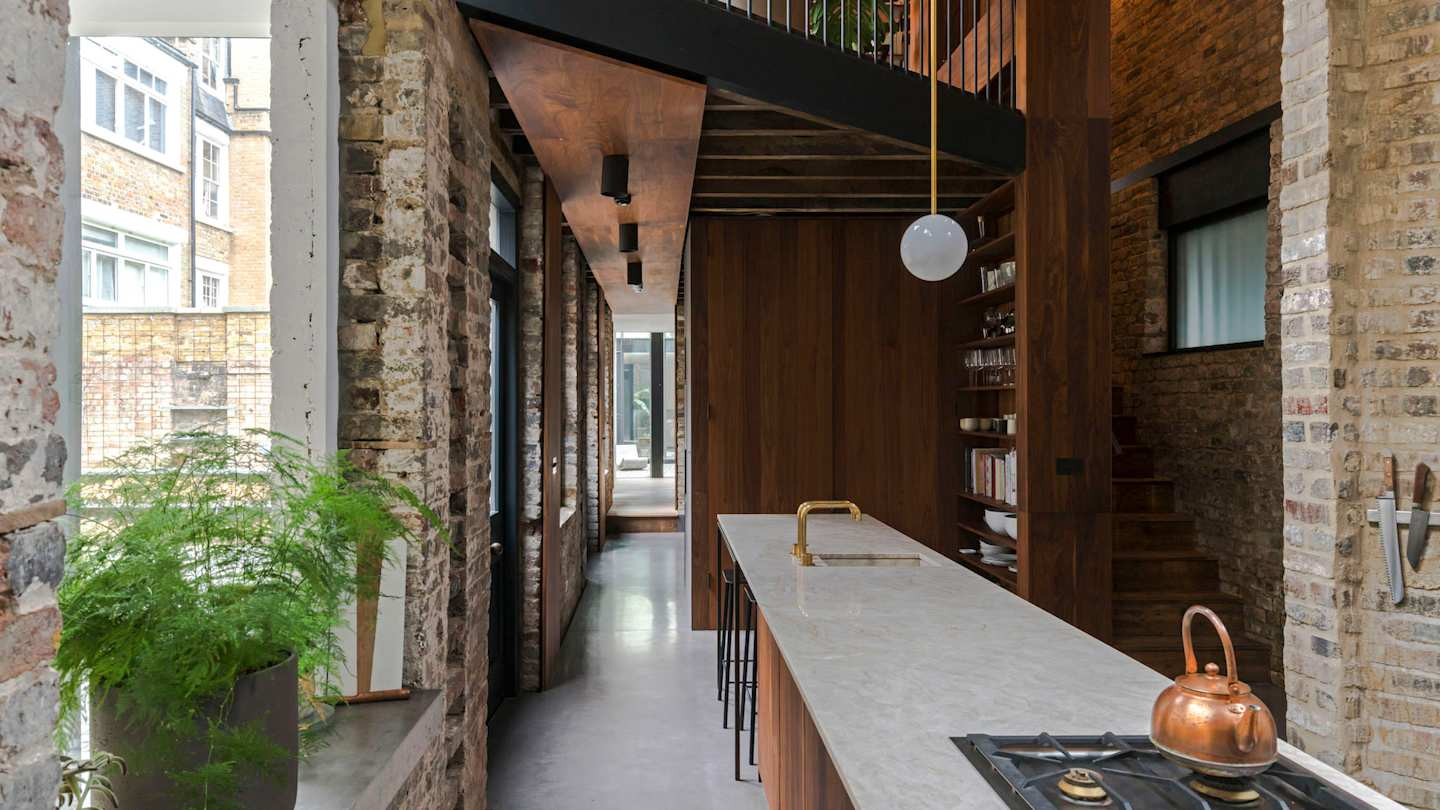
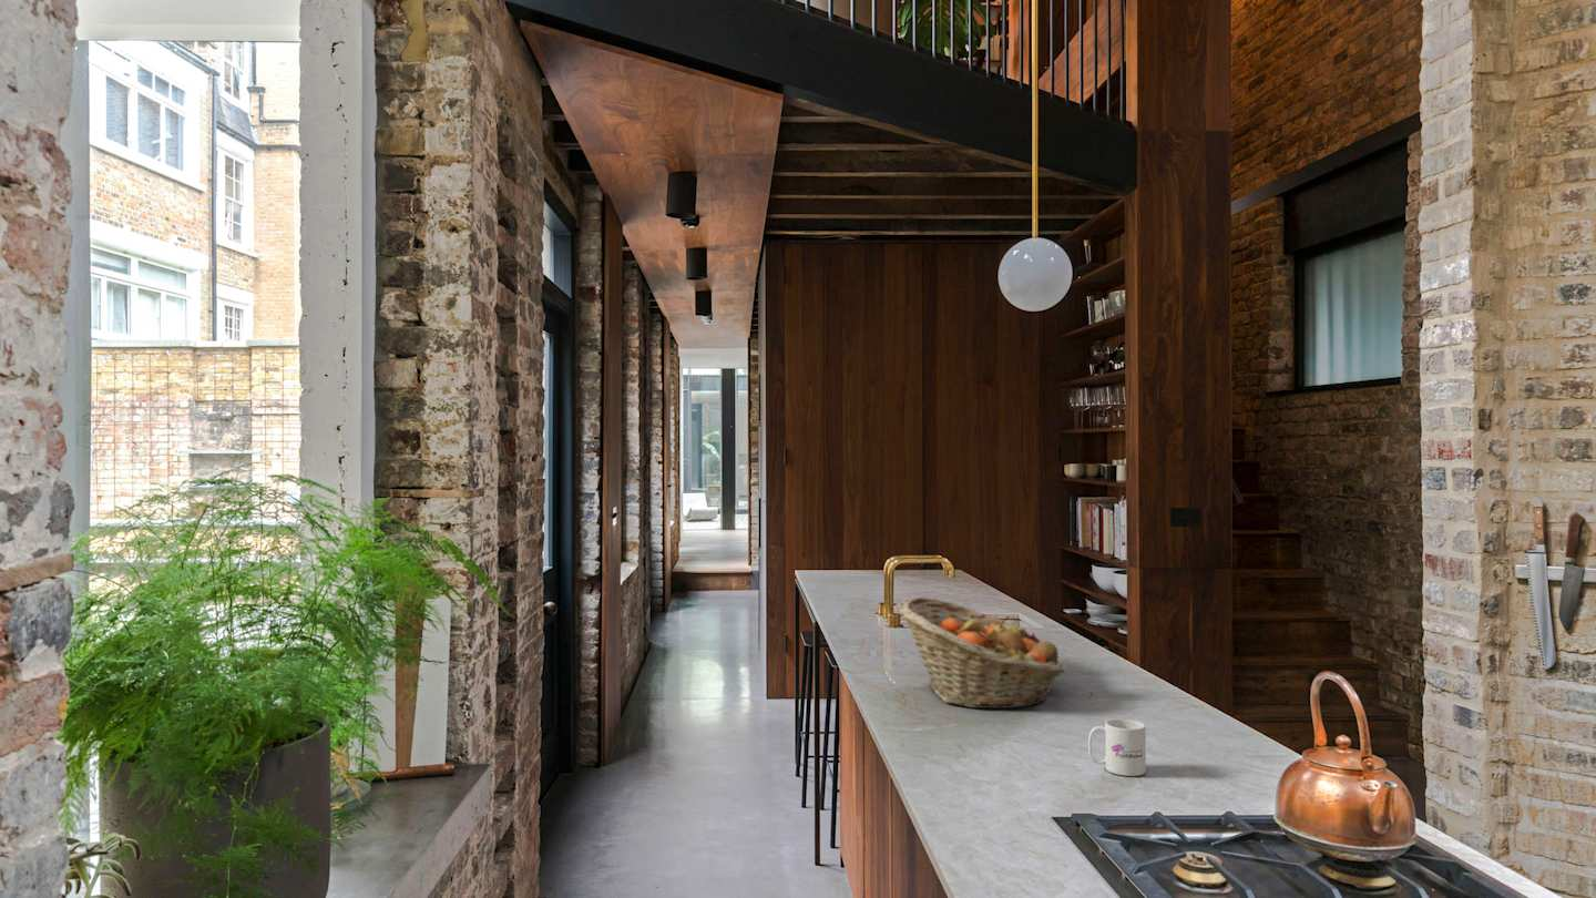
+ fruit basket (980, 647)
+ mug (1116, 746)
